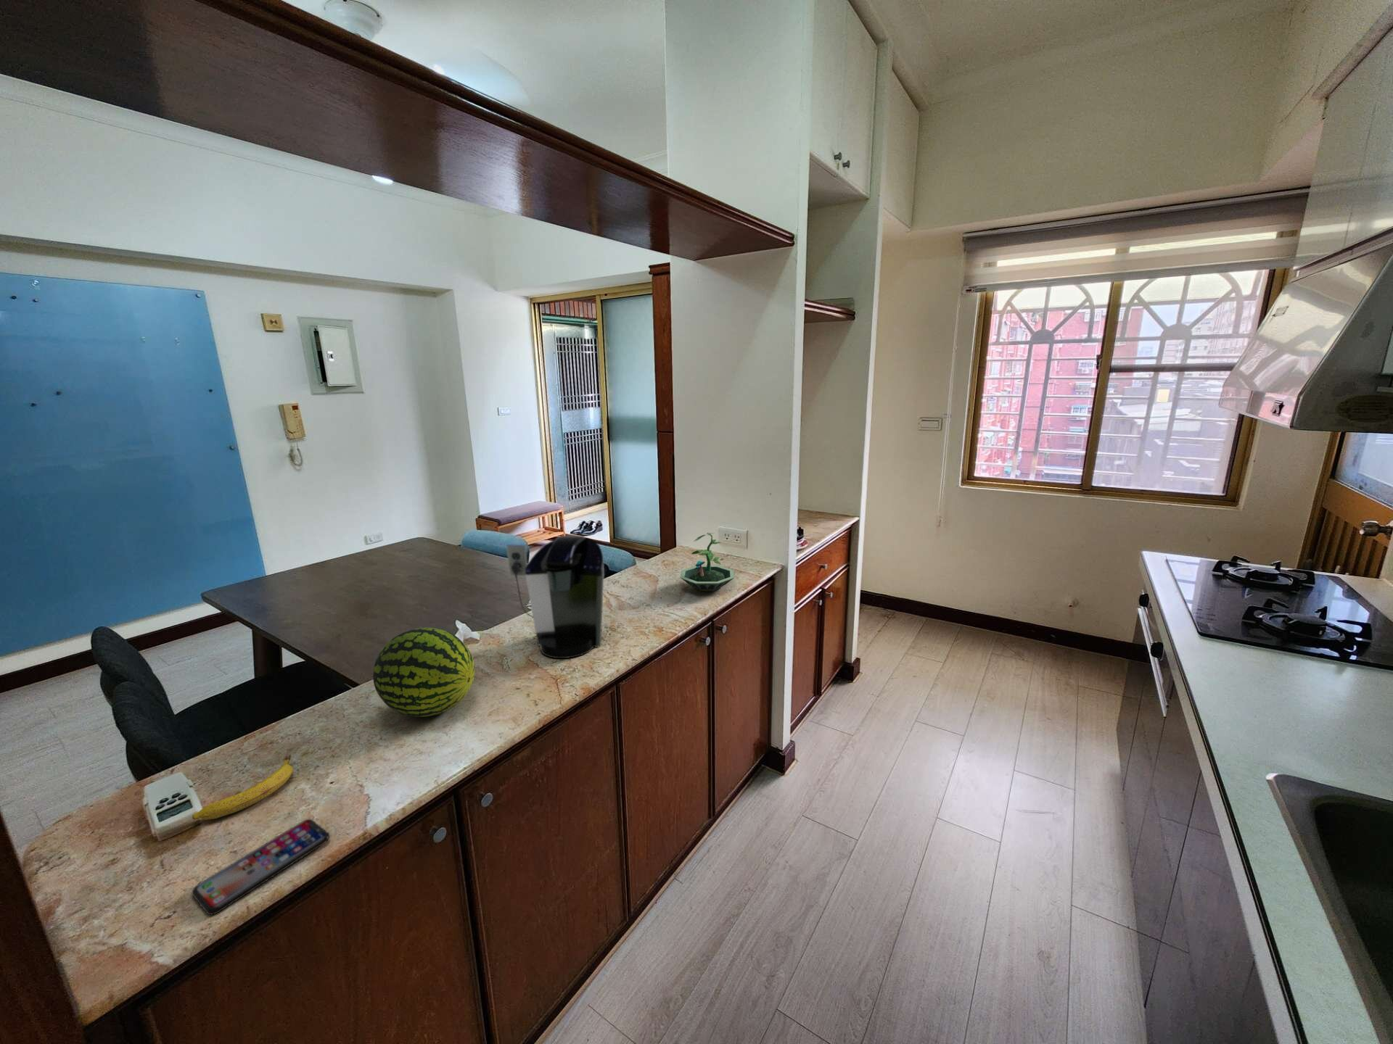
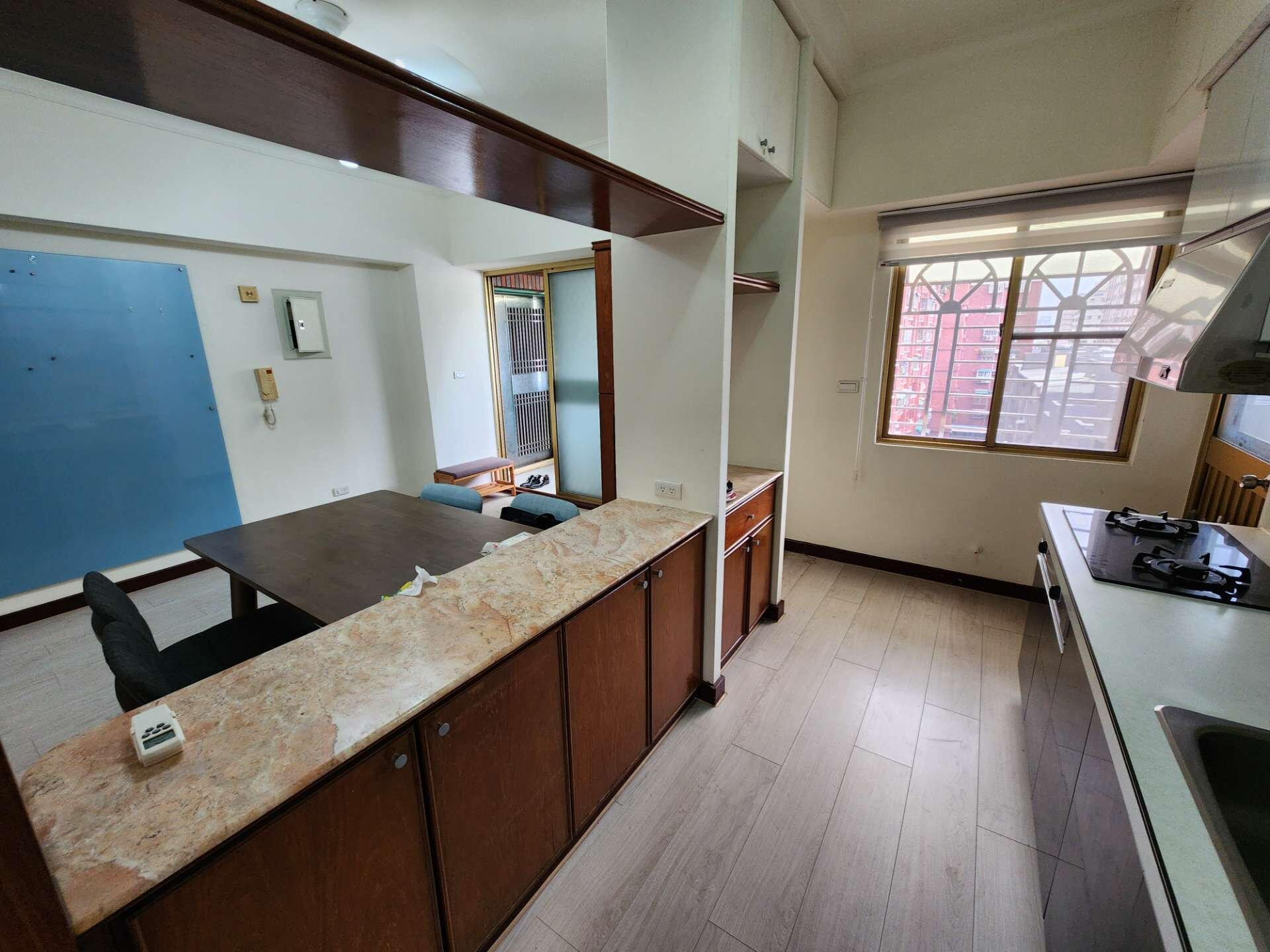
- terrarium (709, 545)
- coffee maker (548, 589)
- fruit (426, 670)
- smartphone (264, 862)
- banana (252, 786)
